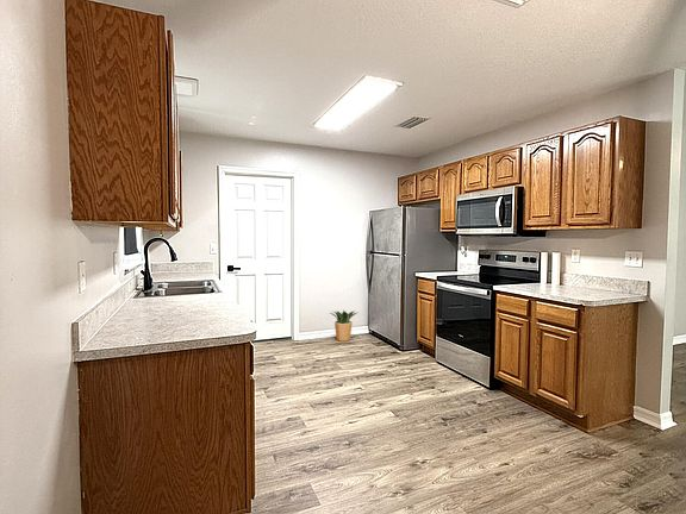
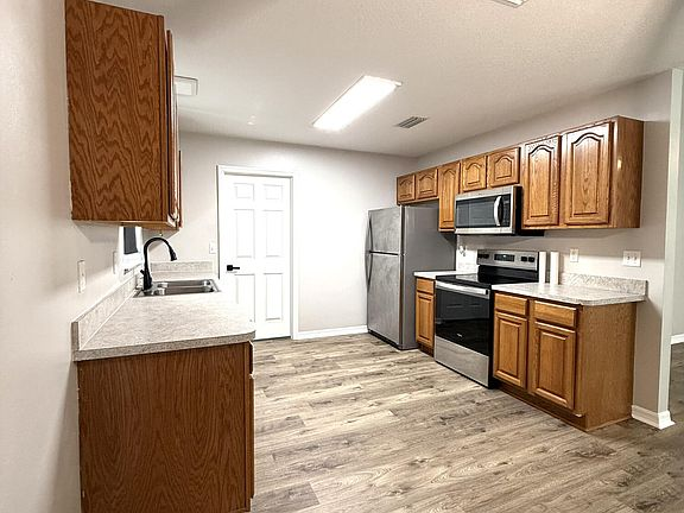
- potted plant (344, 325)
